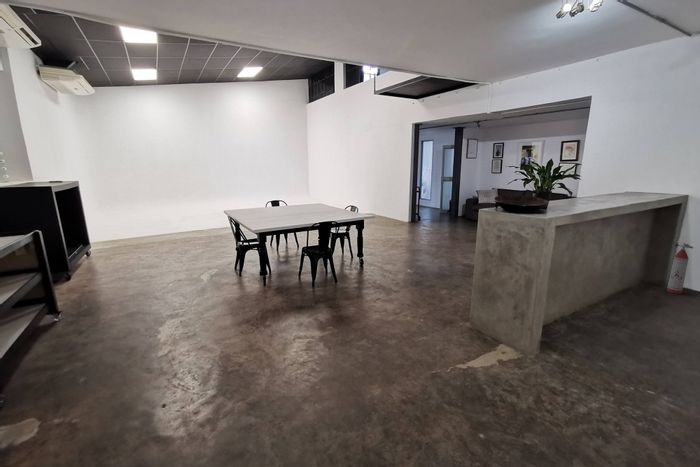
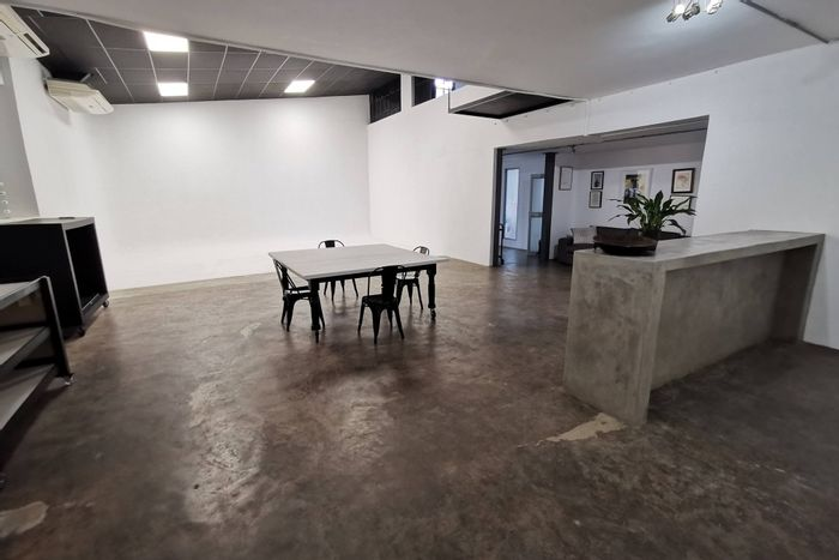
- fire extinguisher (679, 267)
